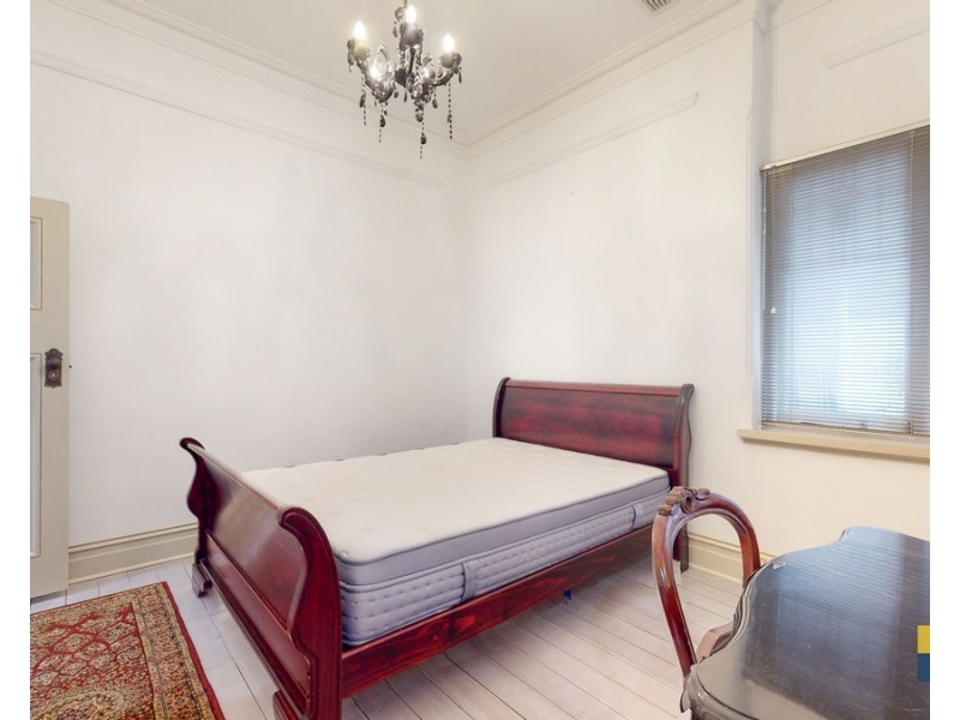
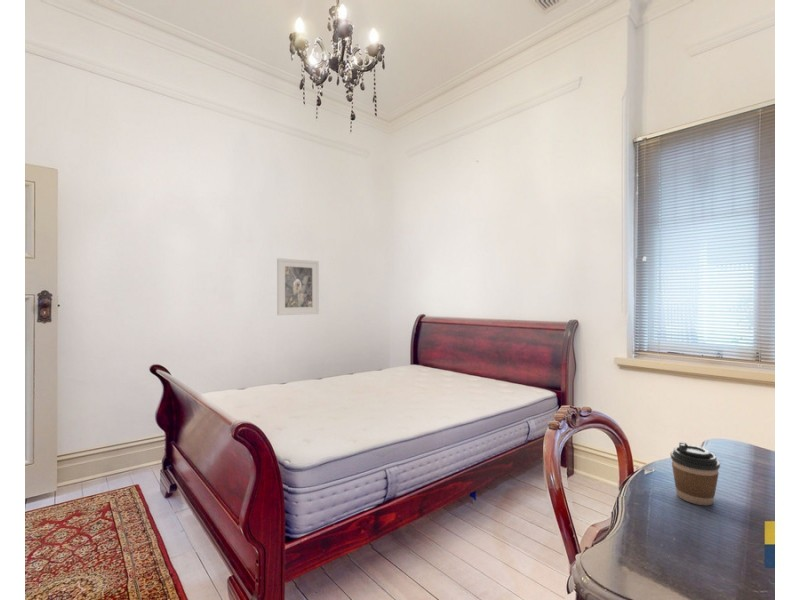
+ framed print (298, 287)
+ coffee cup (694, 471)
